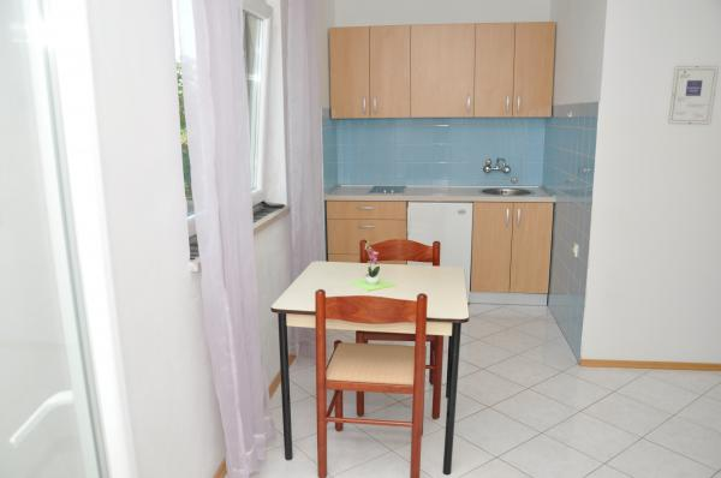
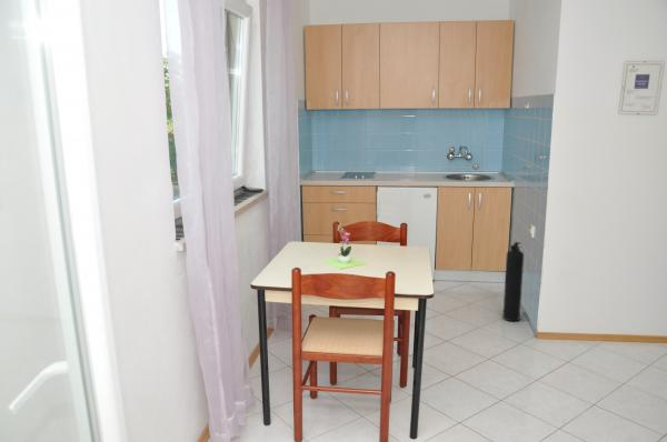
+ fire extinguisher (512, 279)
